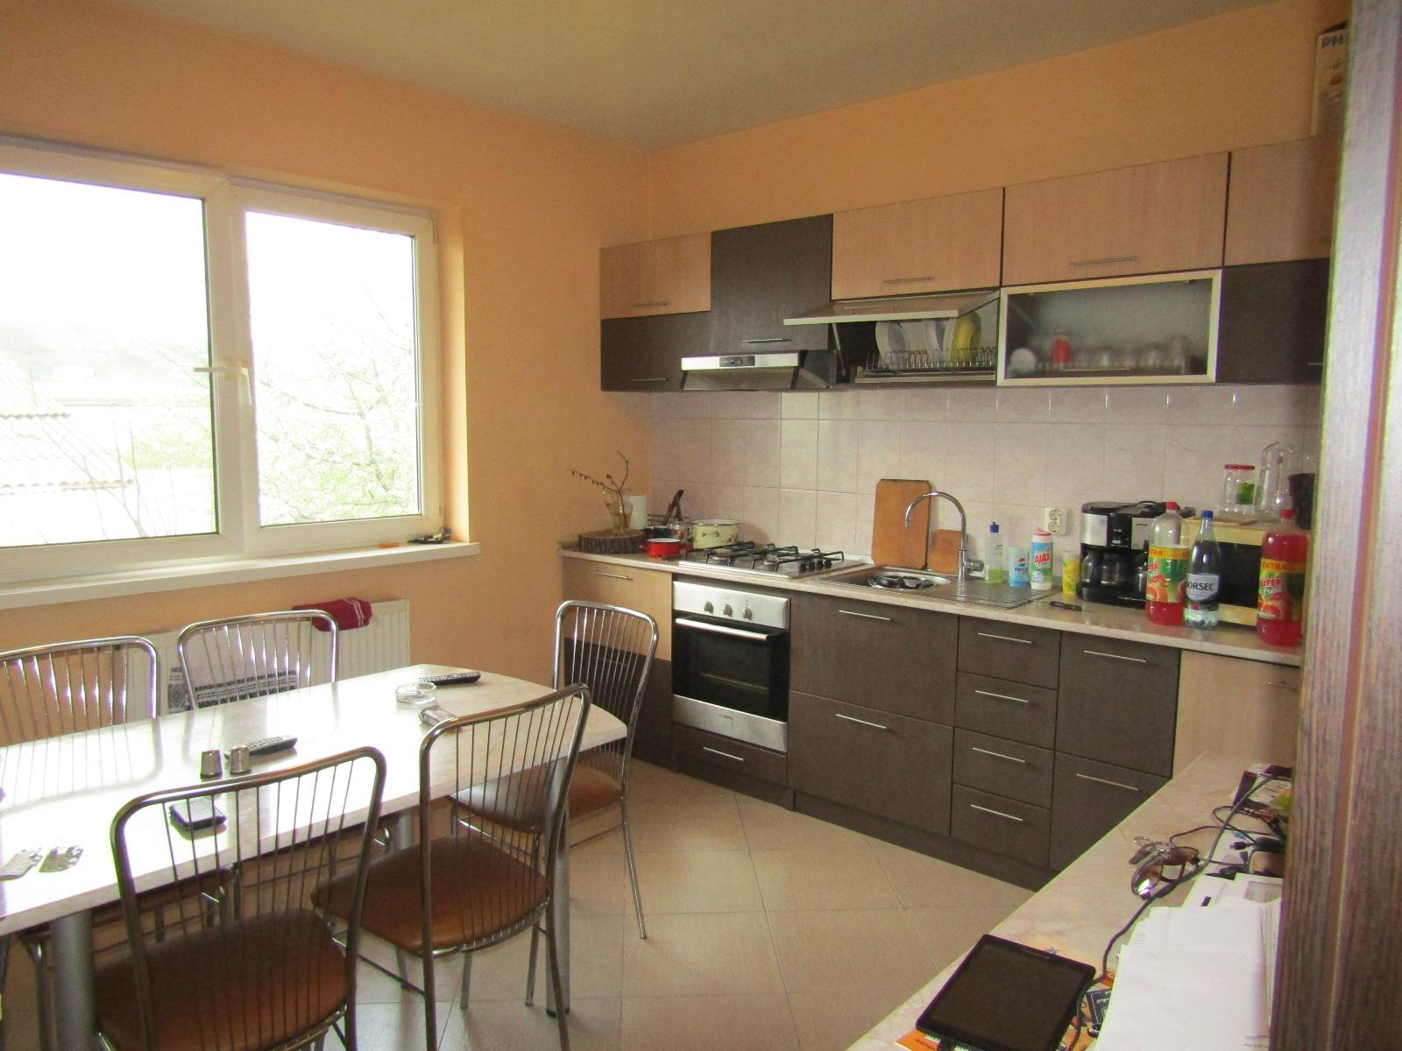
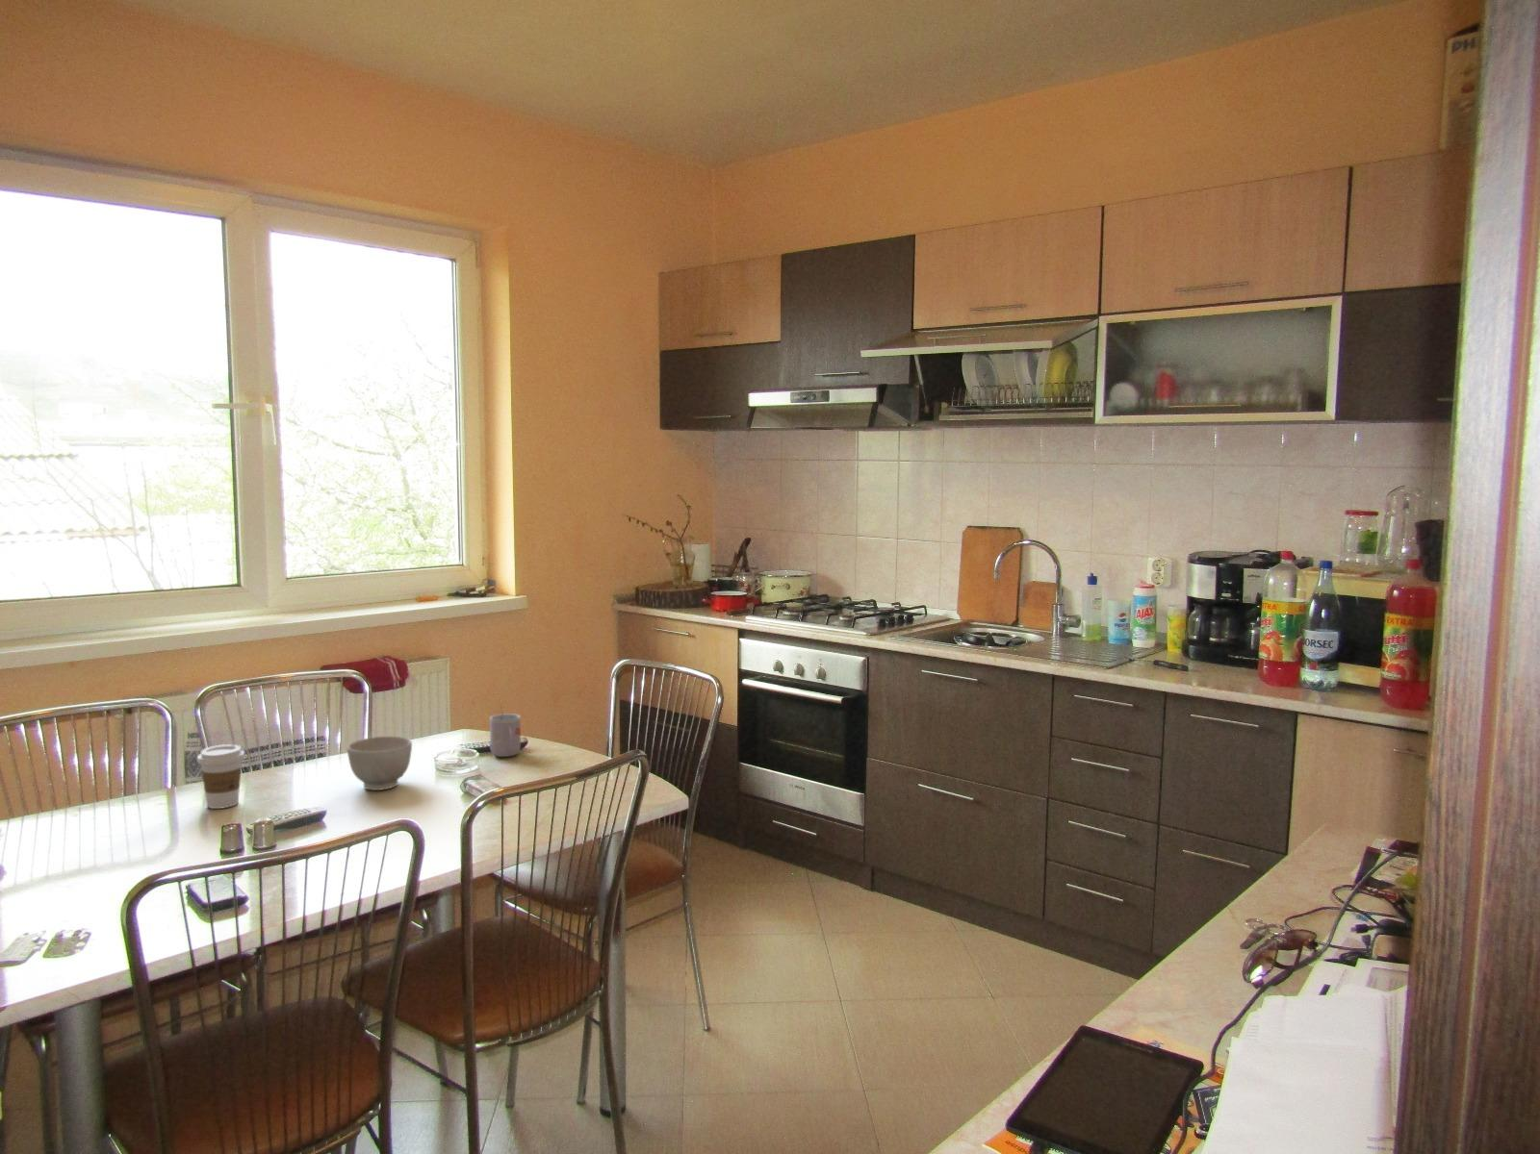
+ coffee cup (222, 776)
+ bowl (381, 765)
+ mug (507, 732)
